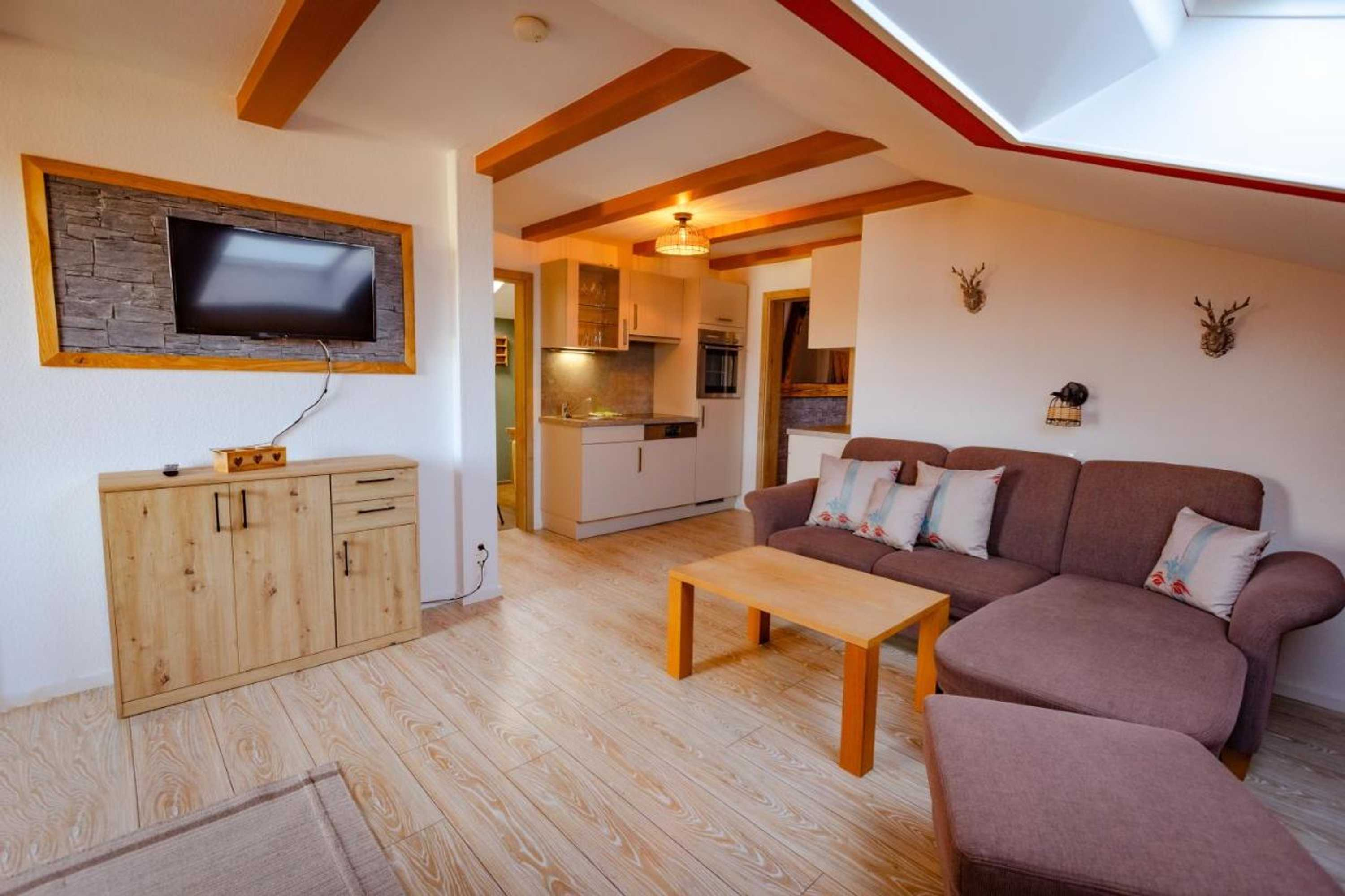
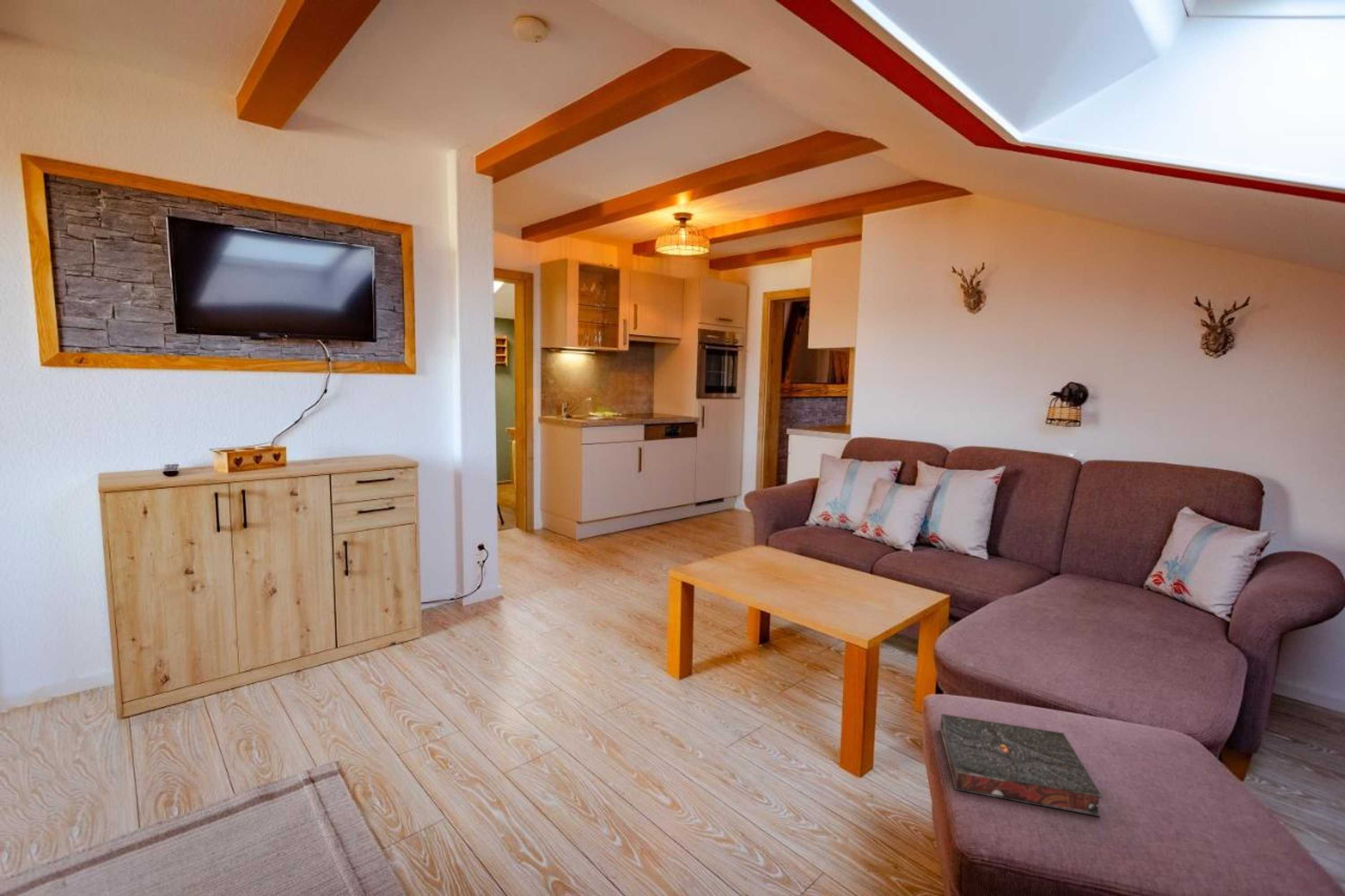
+ book (1012, 758)
